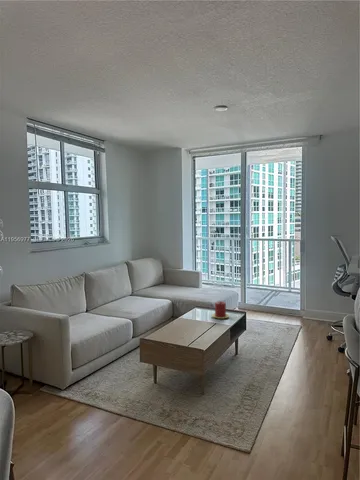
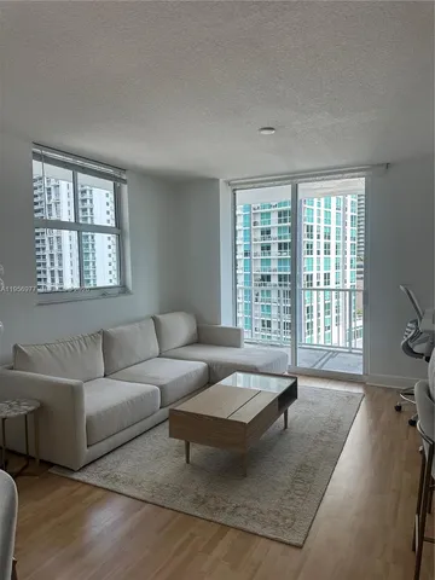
- candle (220, 309)
